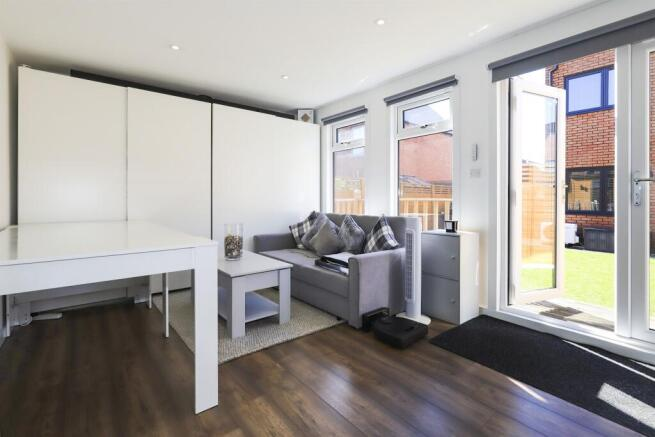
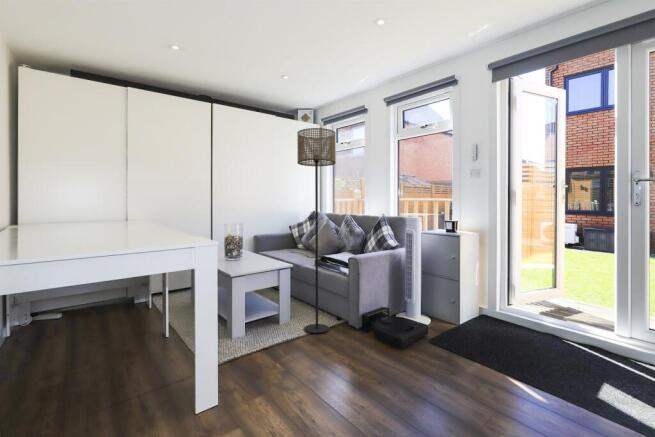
+ floor lamp (316, 231)
